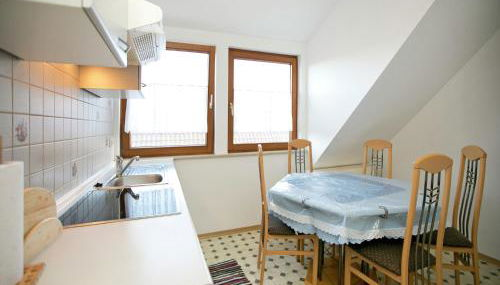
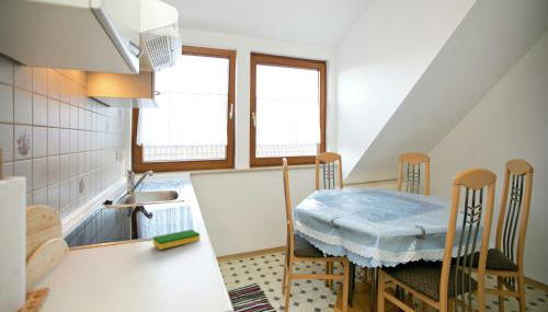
+ dish sponge (176, 239)
